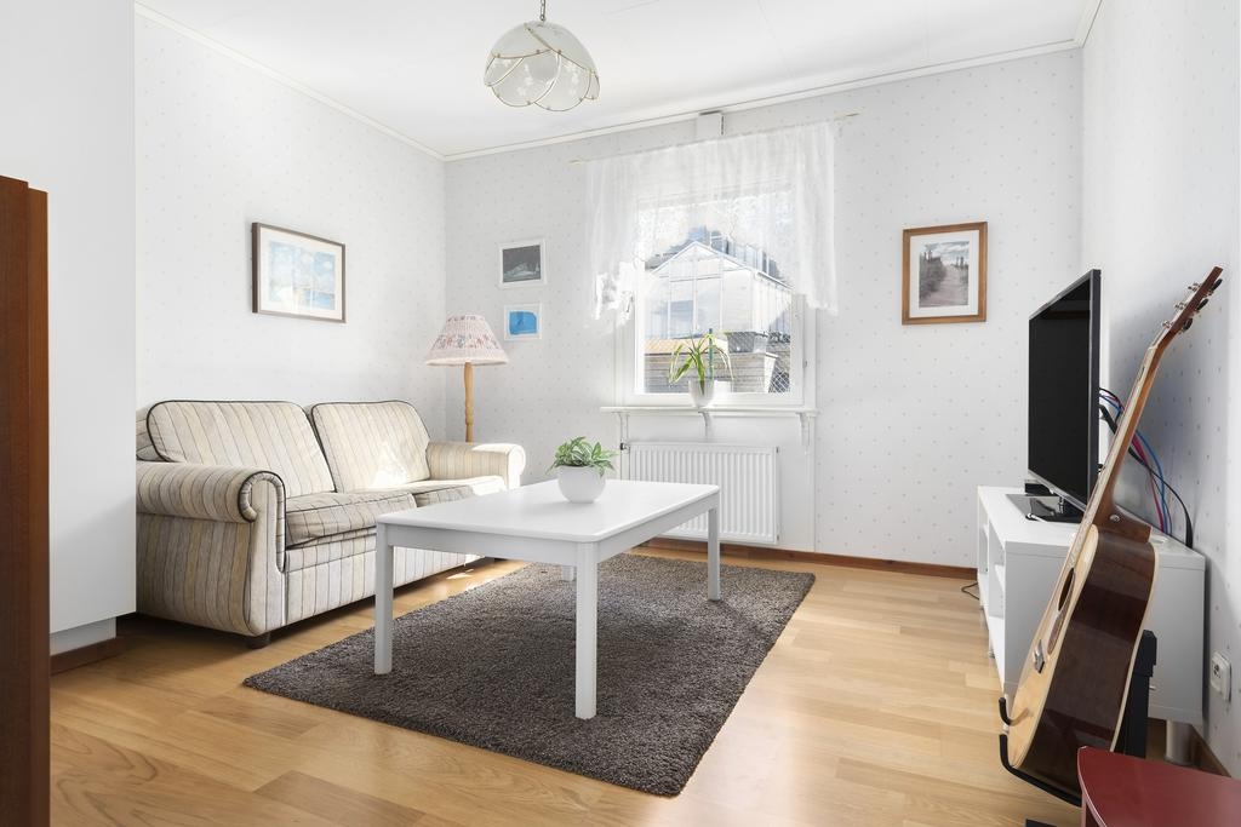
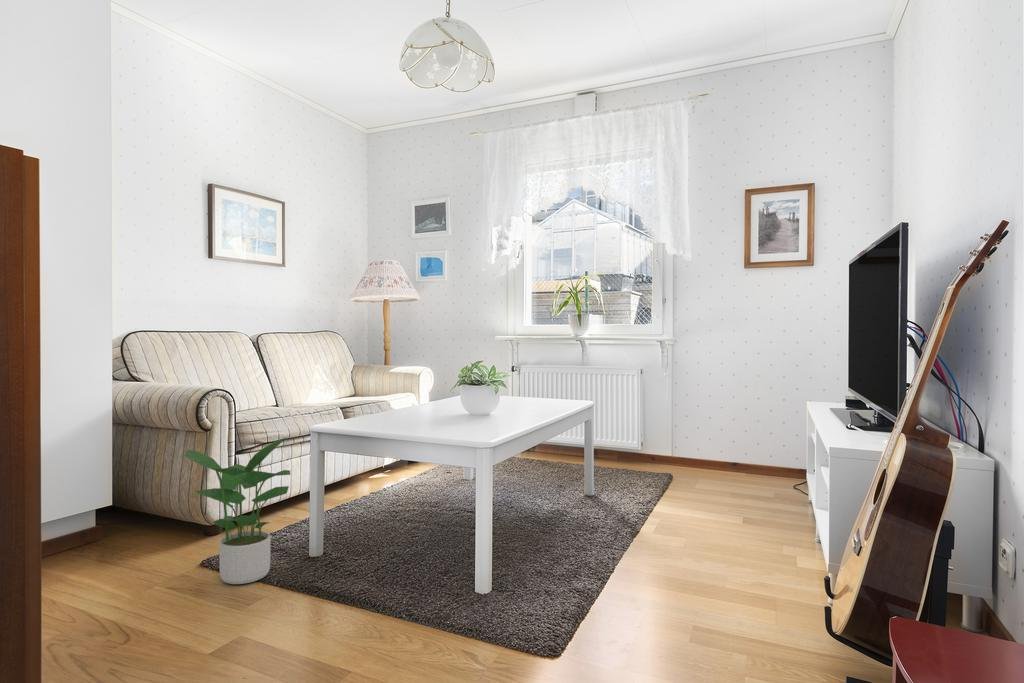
+ potted plant (240, 506)
